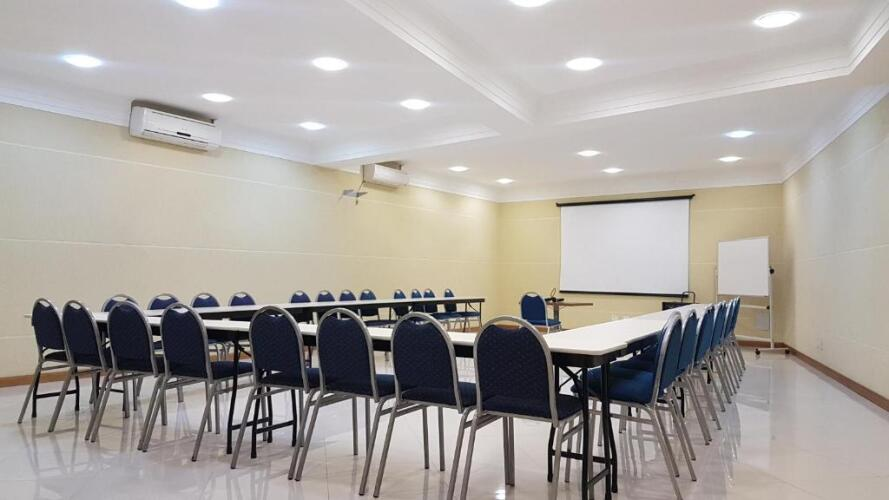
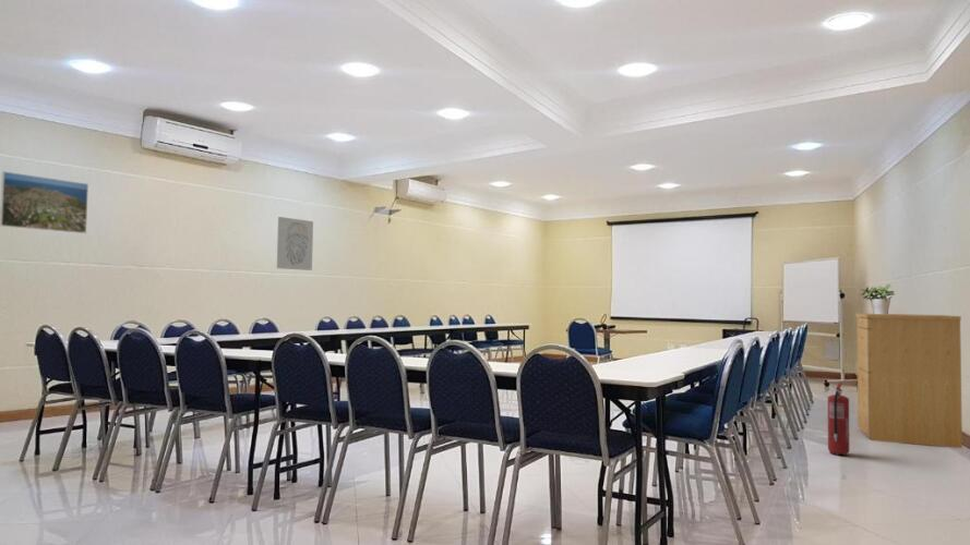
+ fire extinguisher (838, 419)
+ potted plant (877, 299)
+ filing cabinet (906, 376)
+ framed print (46, 204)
+ wall art (295, 244)
